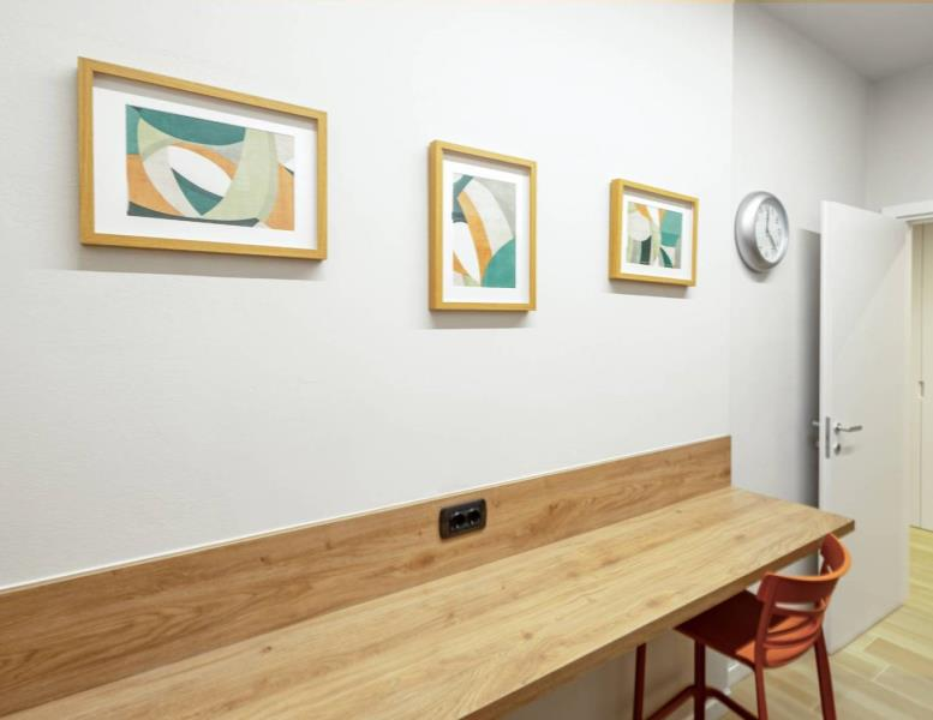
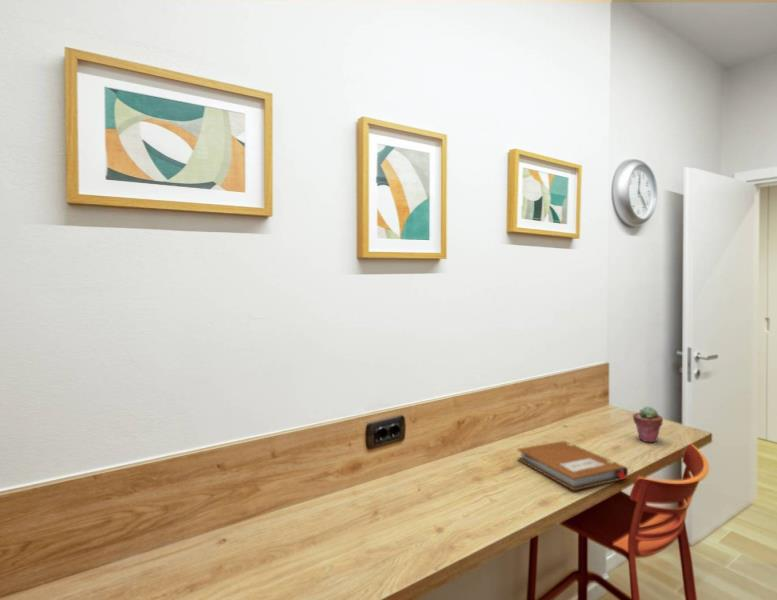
+ potted succulent (647, 422)
+ notebook (571, 463)
